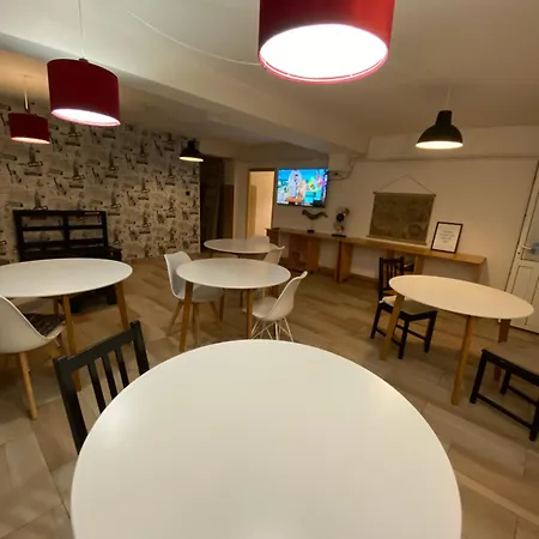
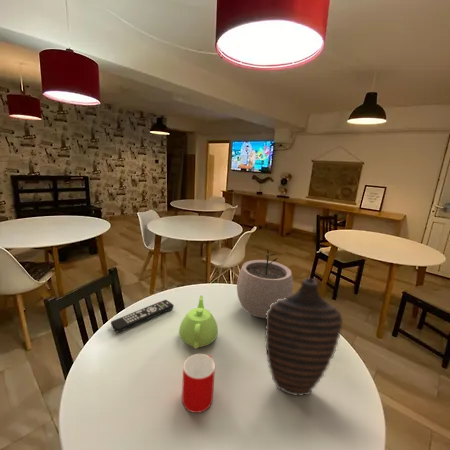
+ remote control (144, 314)
+ plant pot (265, 281)
+ decorative vase (300, 338)
+ cup (201, 377)
+ teapot (199, 322)
